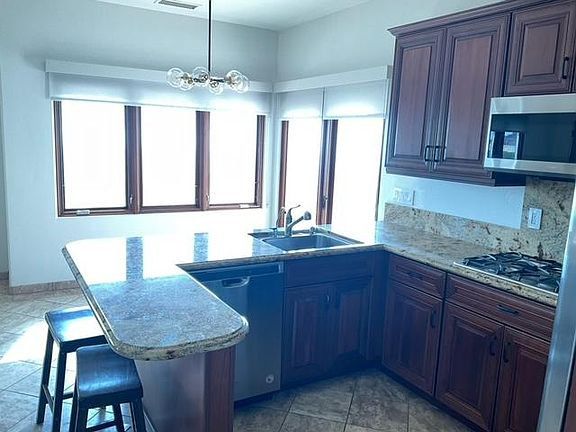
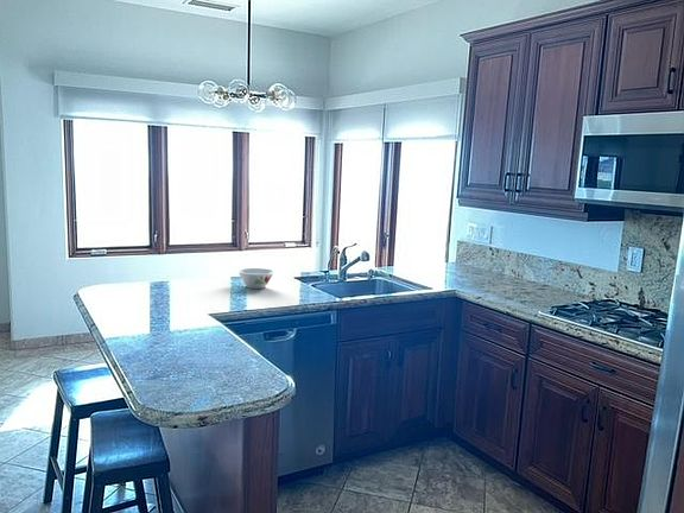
+ bowl (255, 278)
